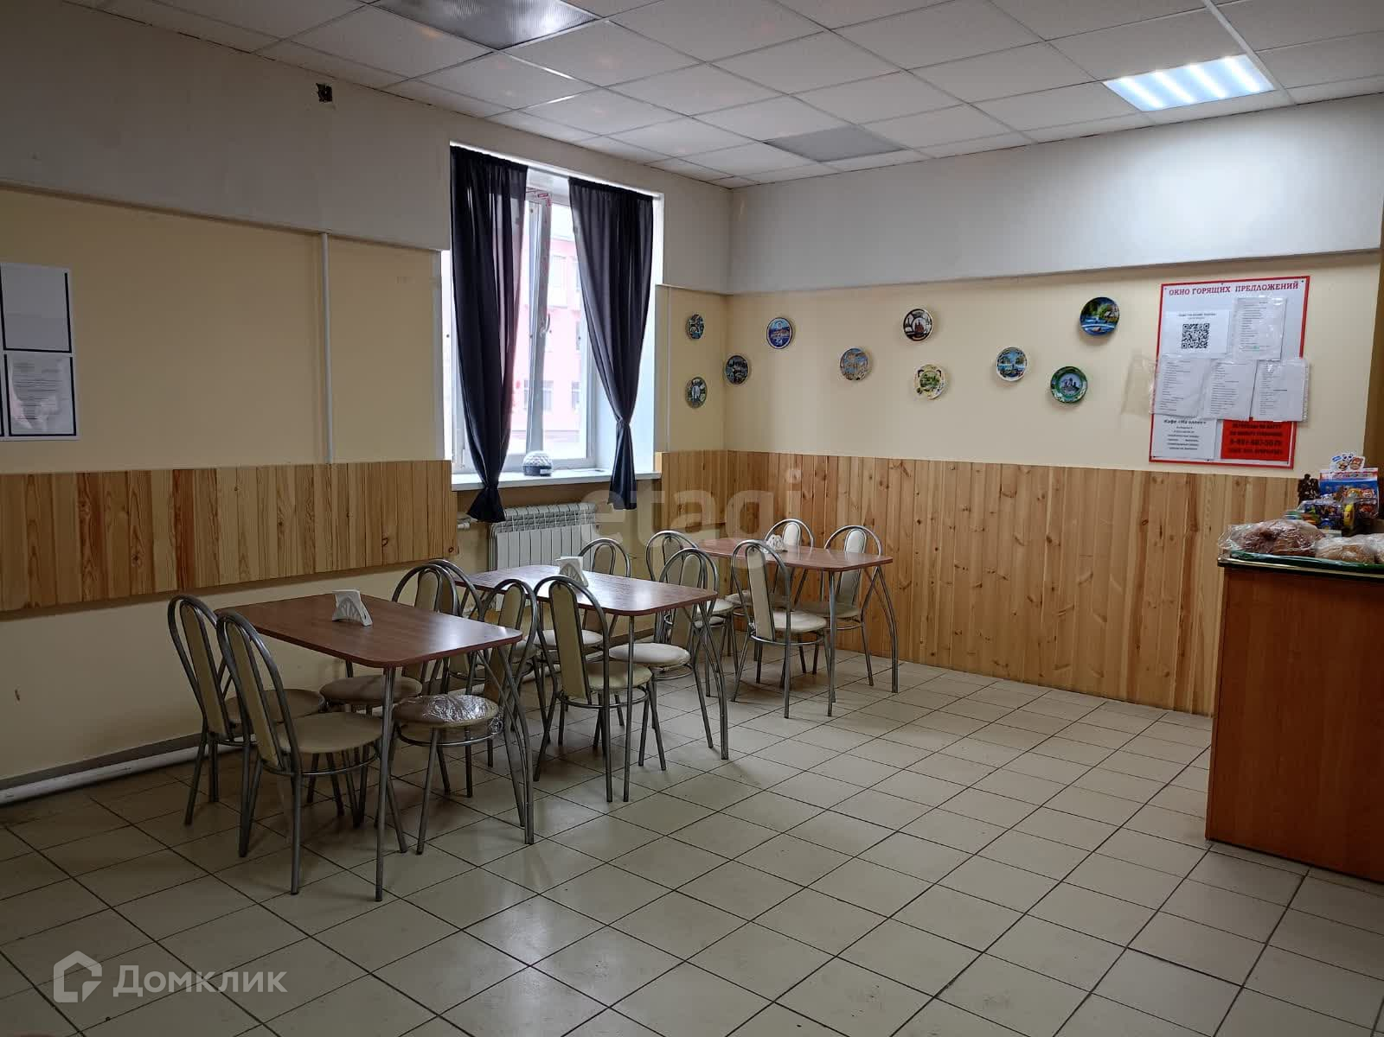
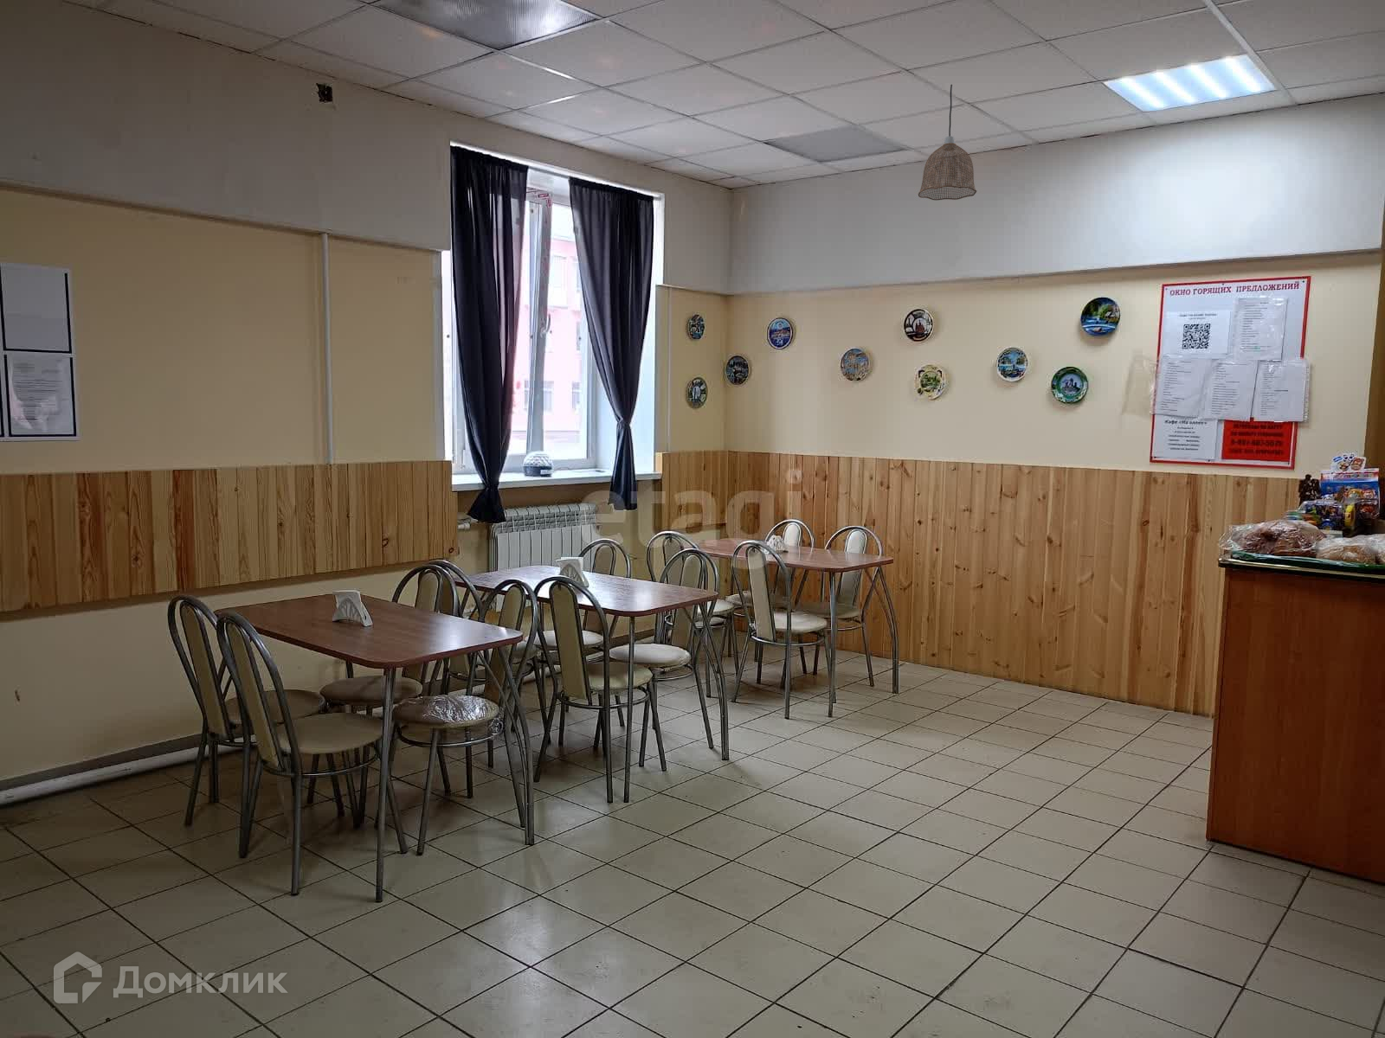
+ pendant lamp (949, 140)
